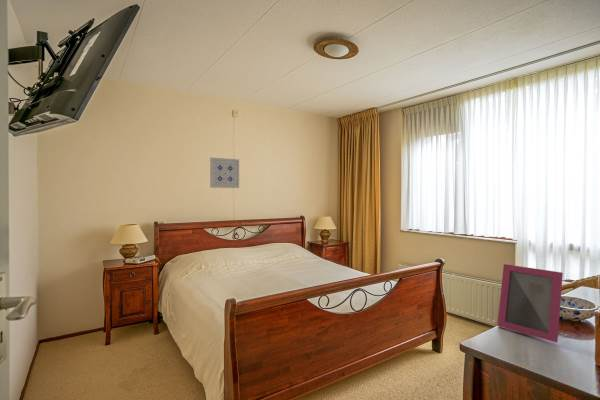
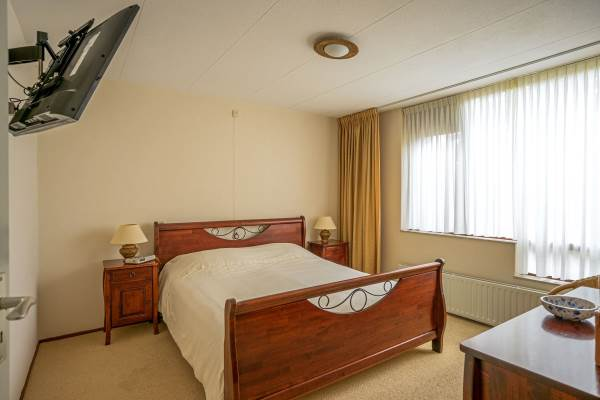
- picture frame (530, 299)
- wall art (225, 173)
